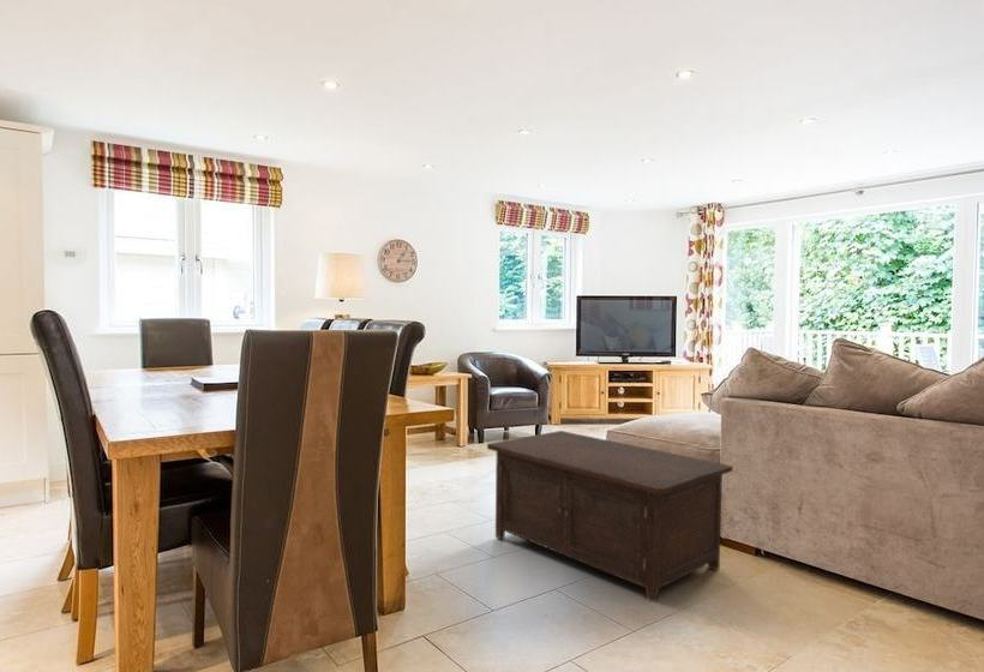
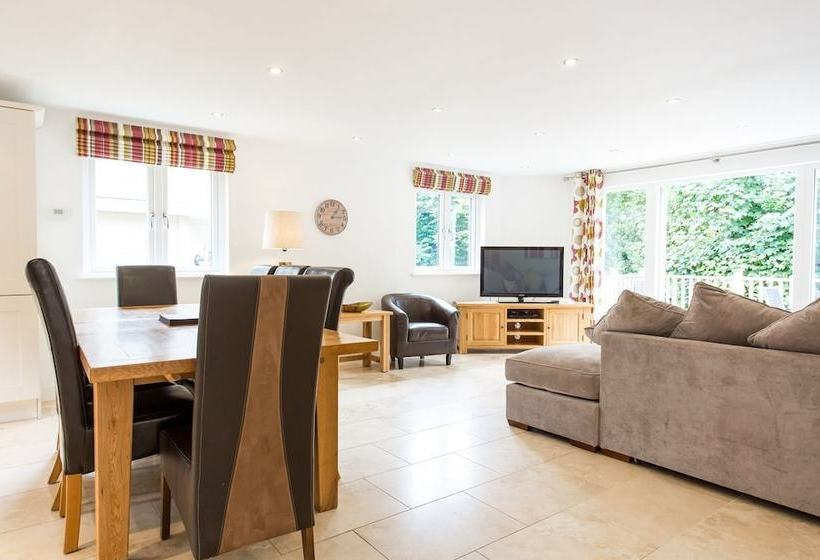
- cabinet (600, 503)
